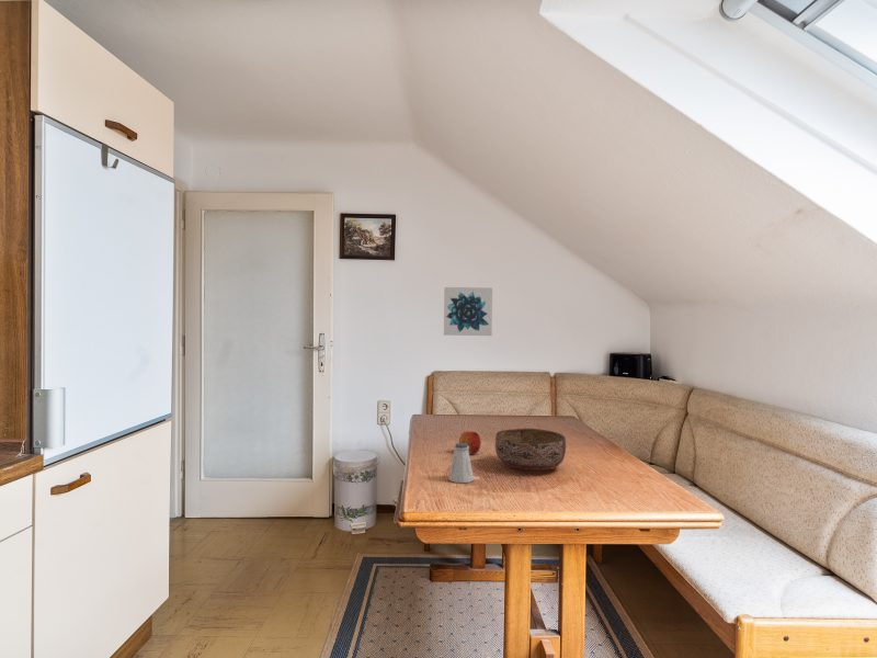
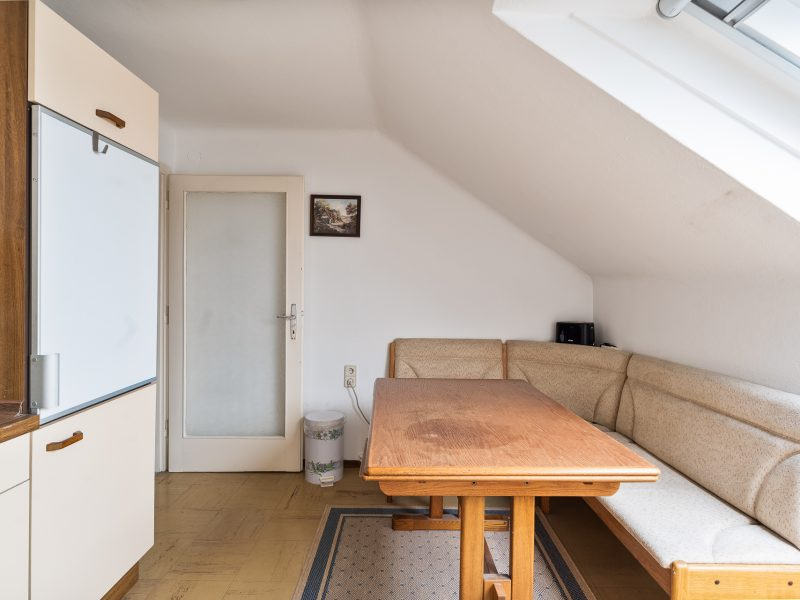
- fruit (469, 441)
- wall art (467, 311)
- bowl (529, 450)
- saltshaker (460, 461)
